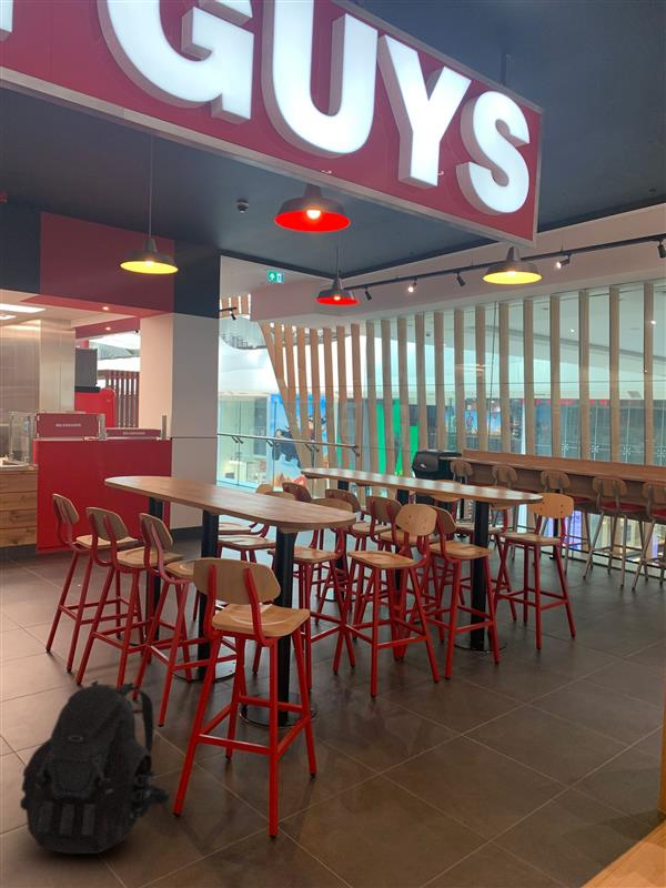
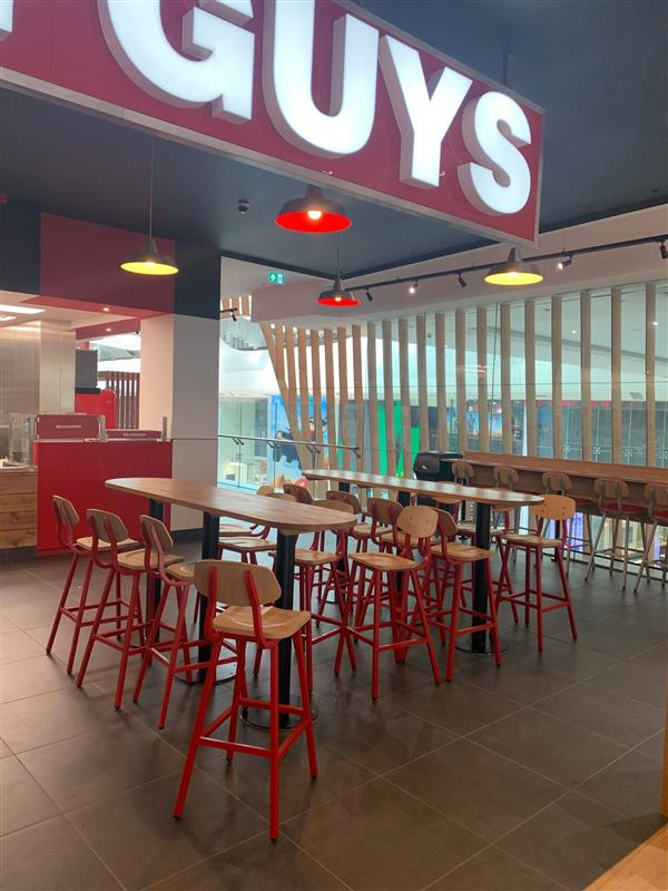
- backpack (98, 757)
